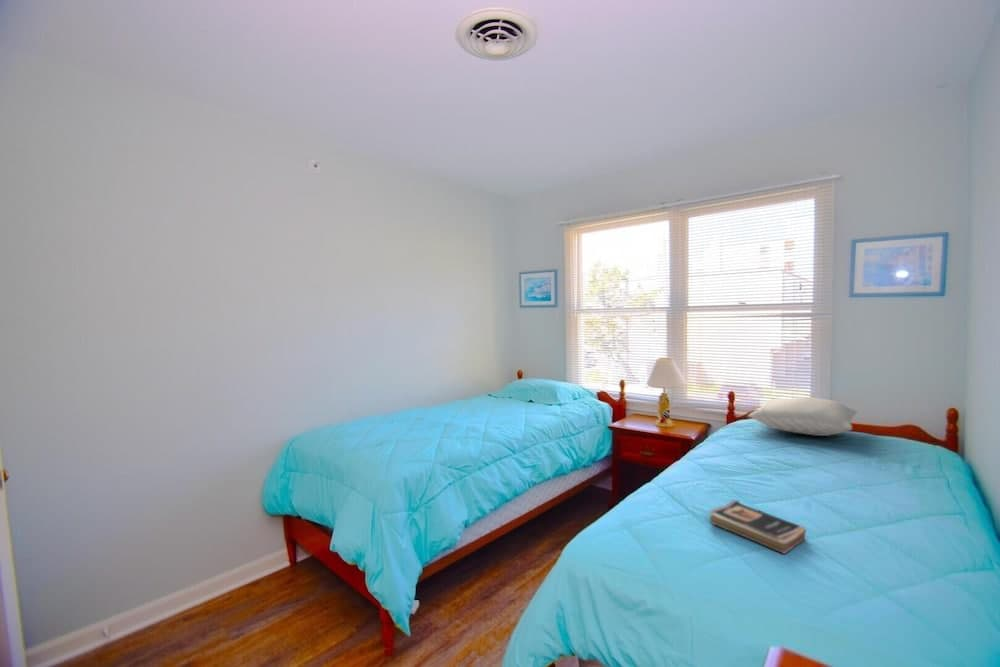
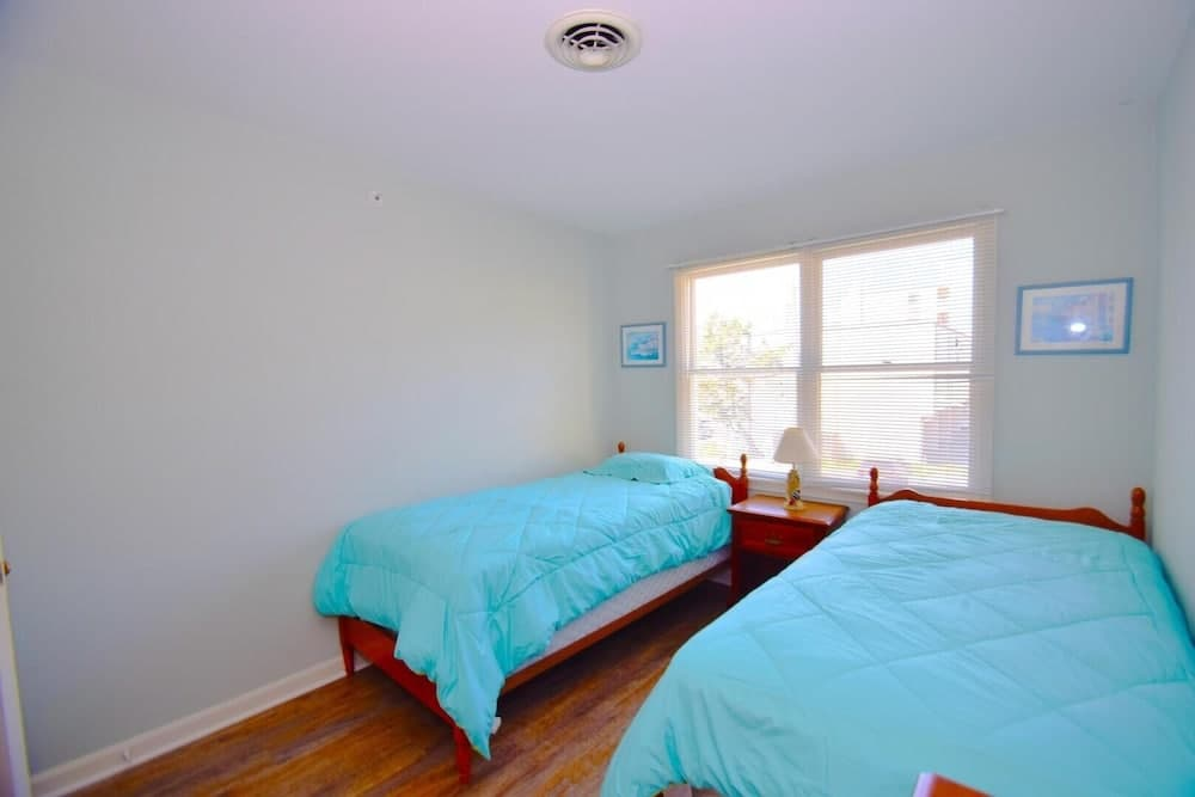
- book (756, 523)
- pillow (801, 414)
